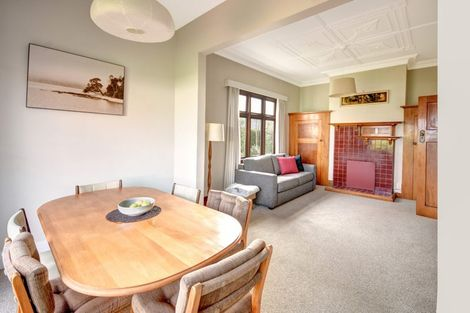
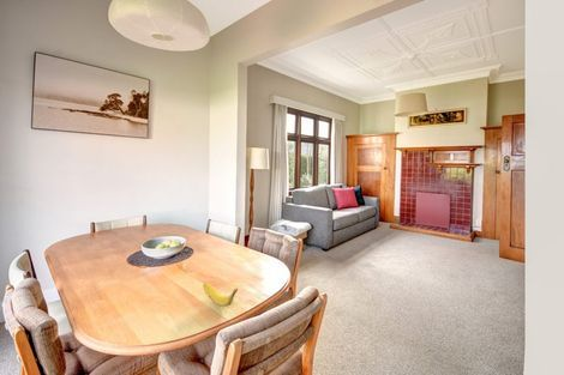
+ banana (218, 294)
